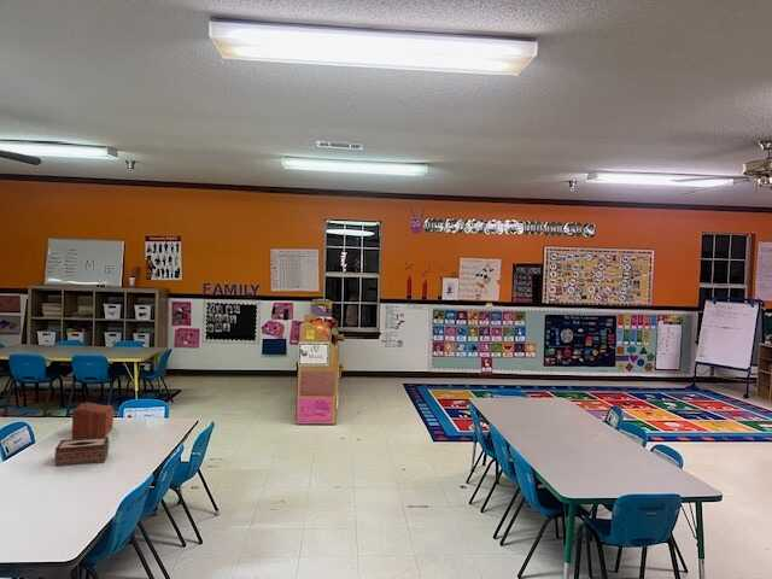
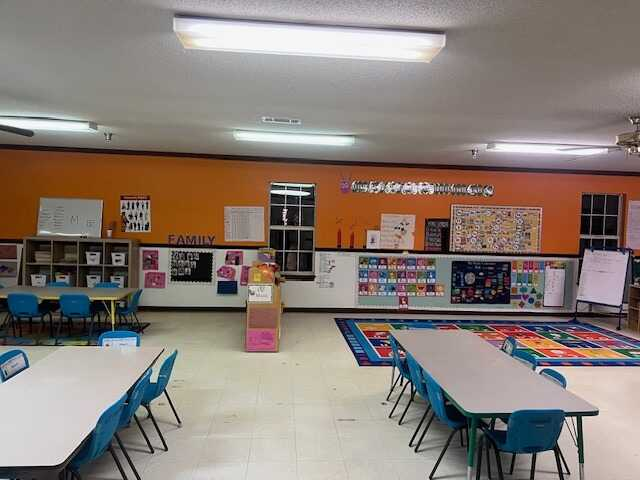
- tissue box (82, 450)
- sewing box (94, 417)
